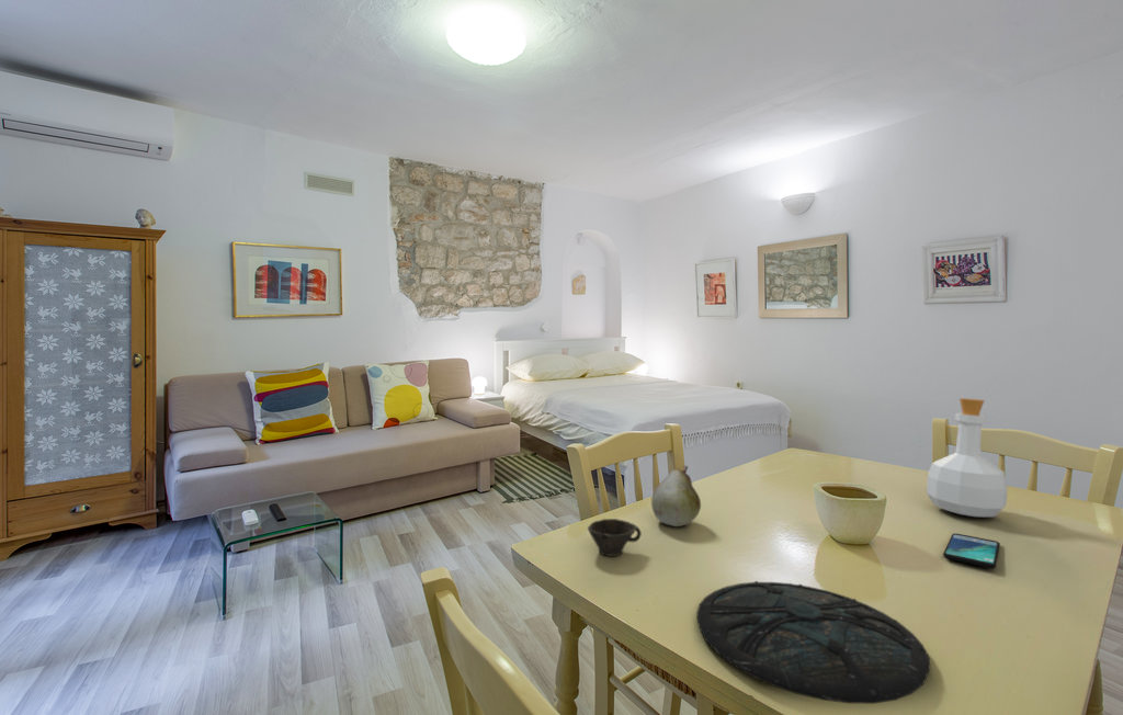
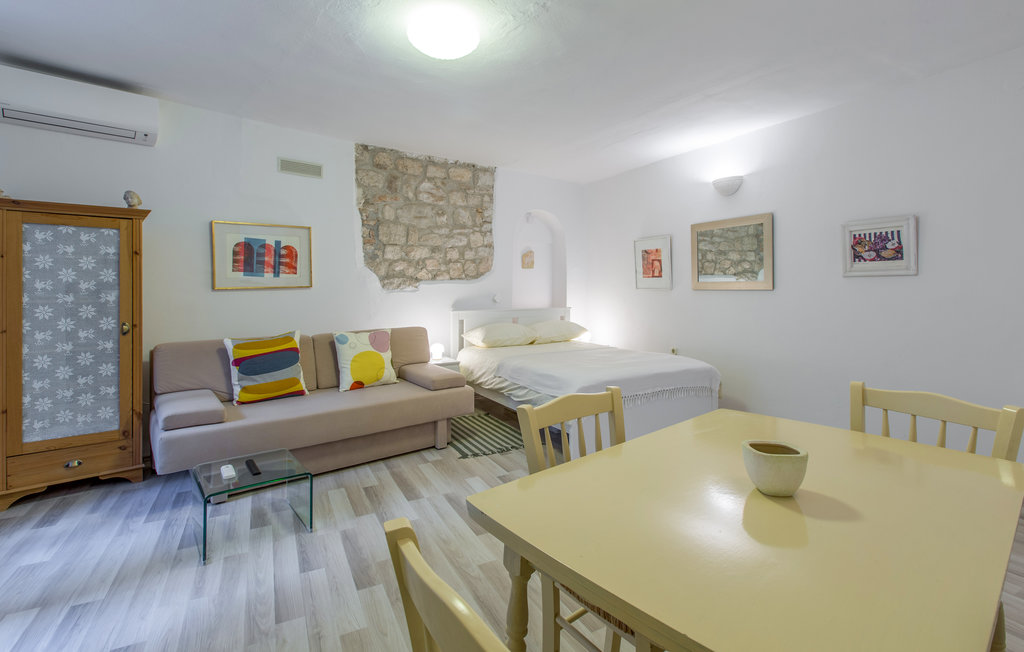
- fruit (674, 495)
- smartphone (972, 549)
- cup (614, 538)
- bottle (965, 455)
- plate (803, 618)
